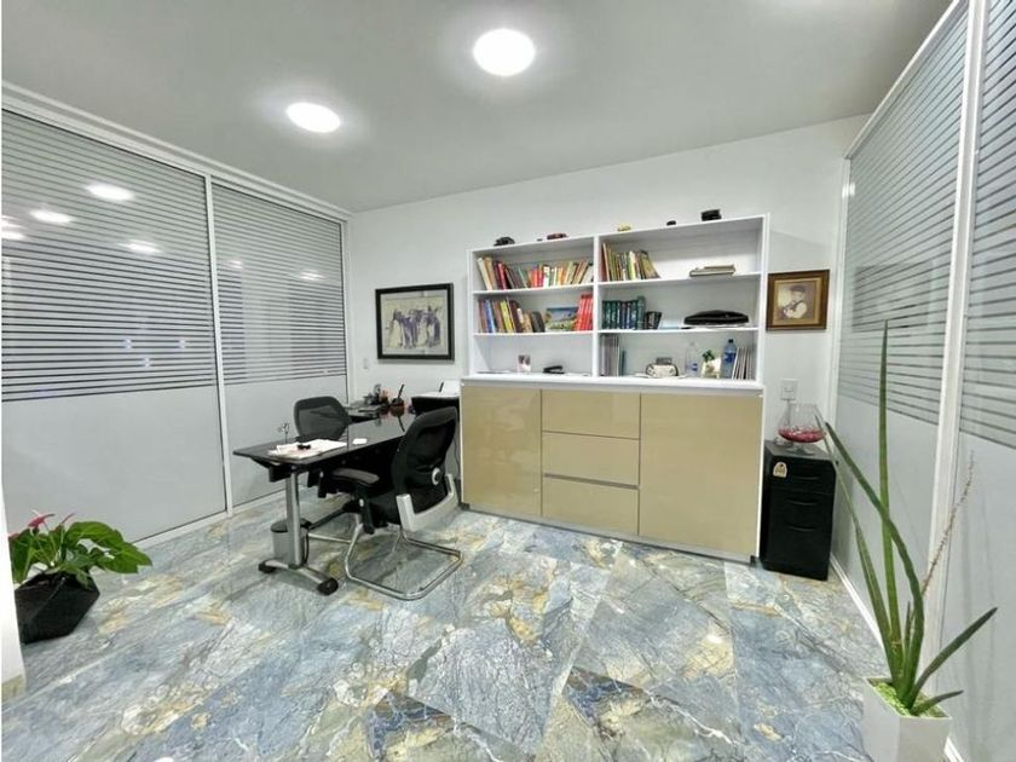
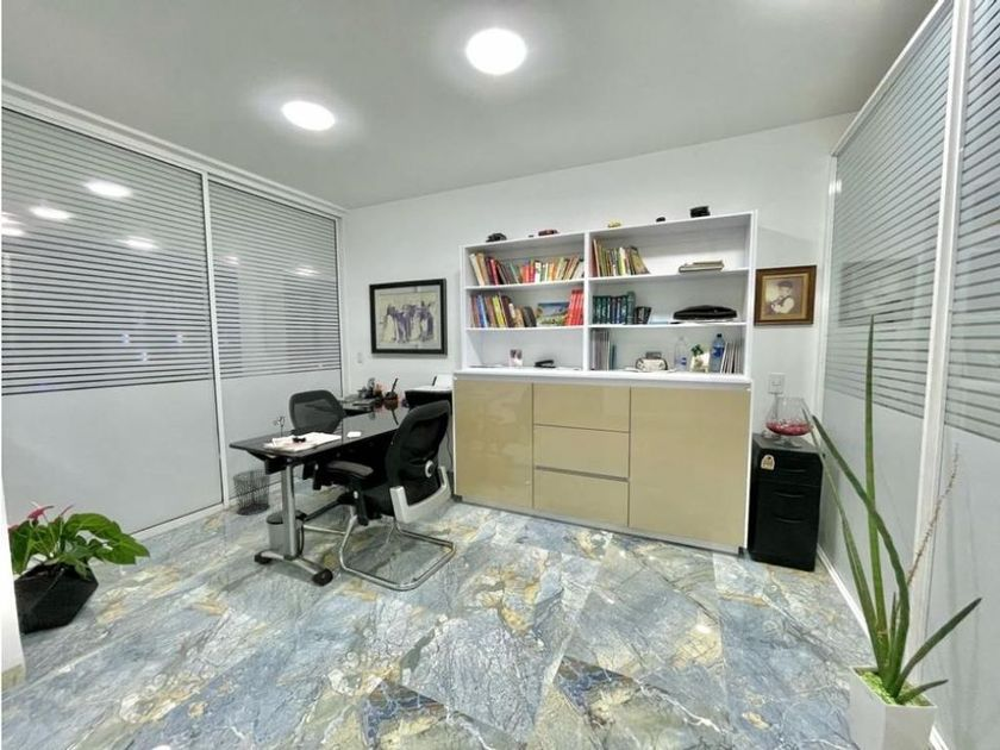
+ waste bin (252, 492)
